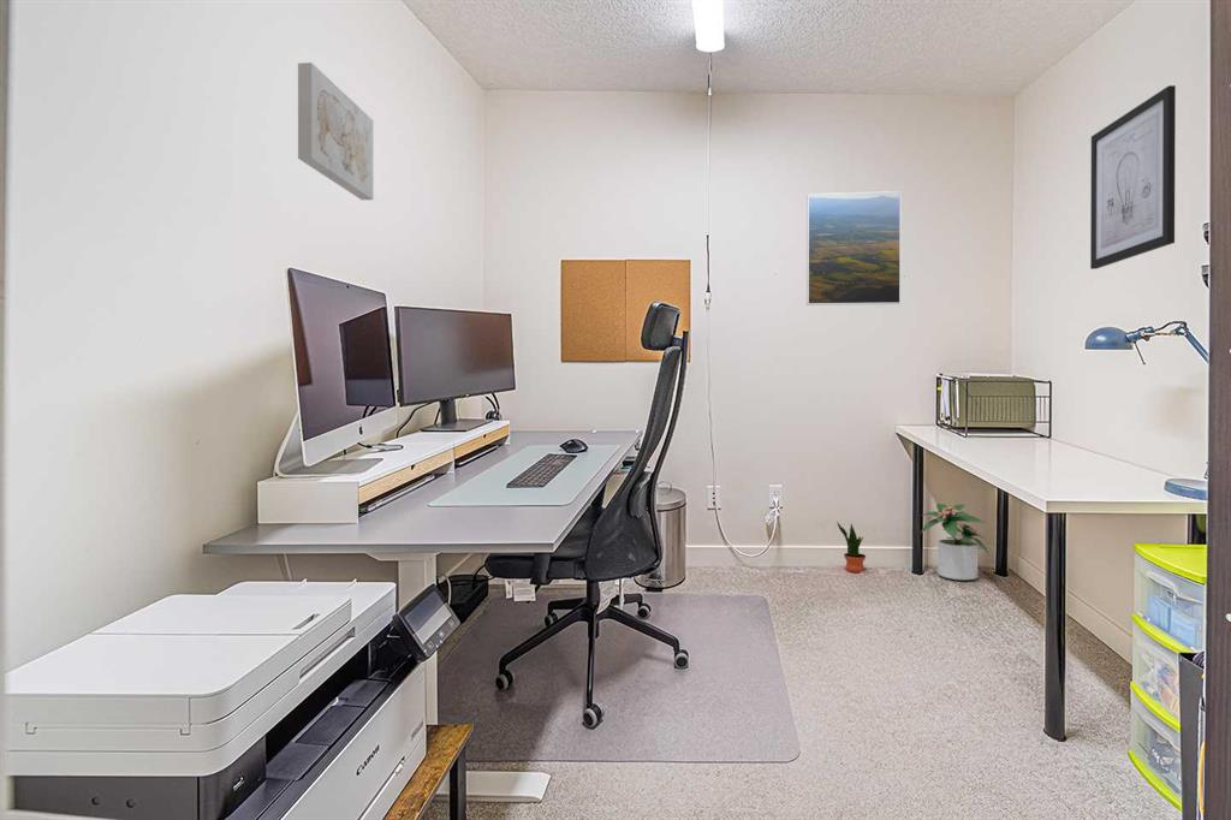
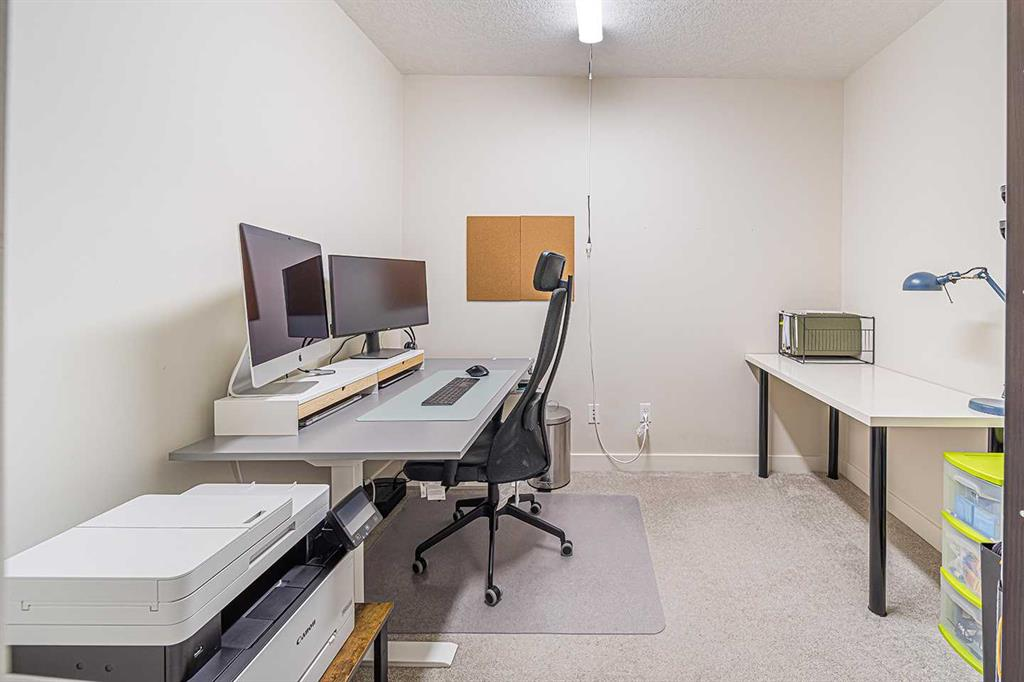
- potted plant (851, 546)
- potted plant (953, 541)
- wall art (1129, 184)
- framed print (852, 249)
- wall art (338, 137)
